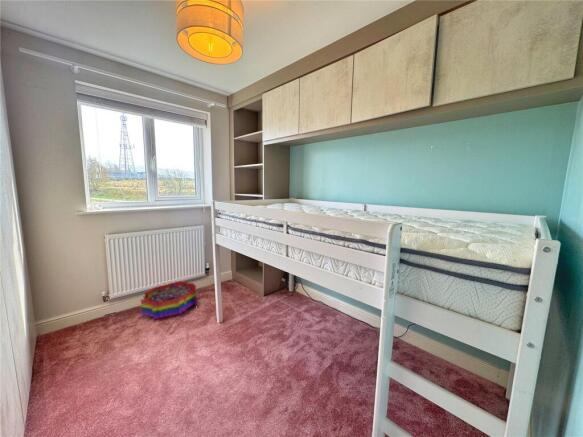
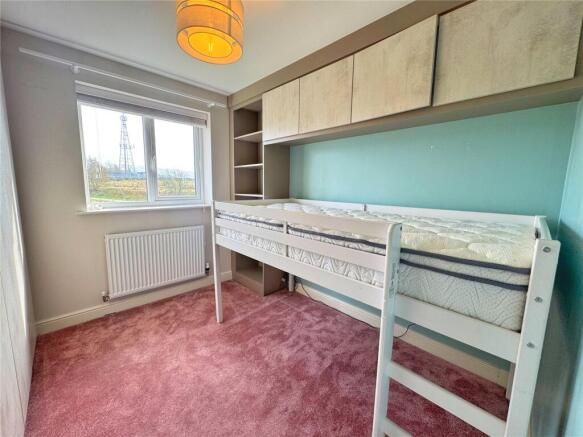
- storage bin (170, 297)
